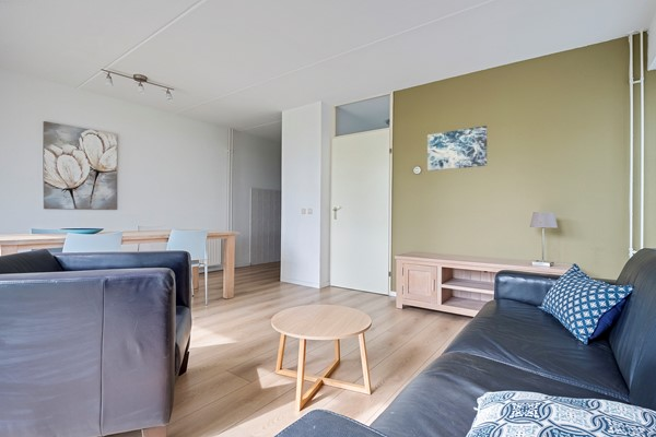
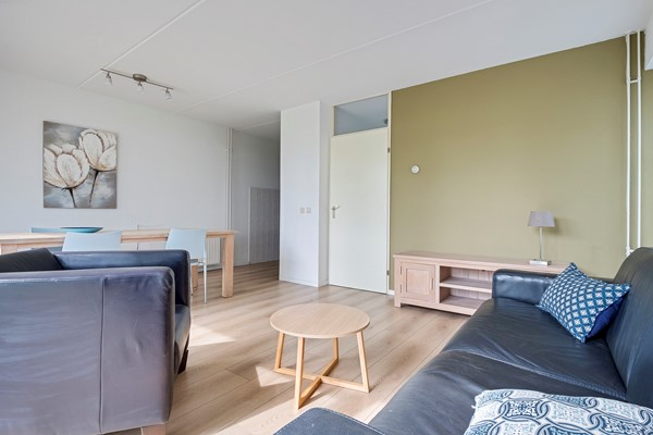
- wall art (455, 149)
